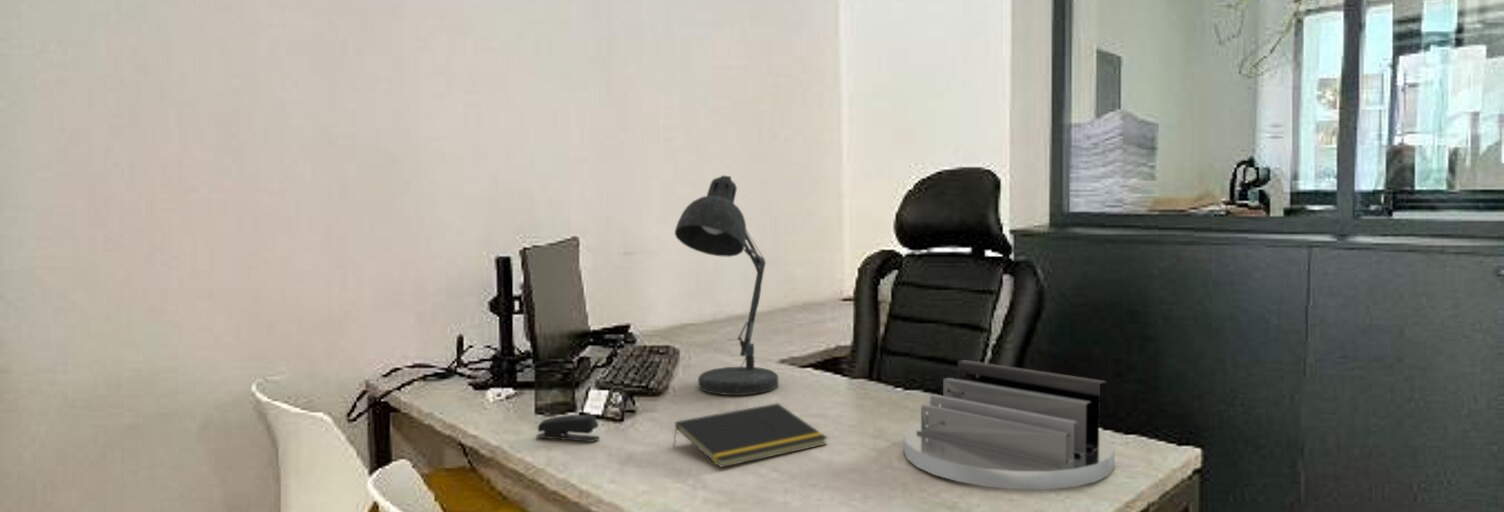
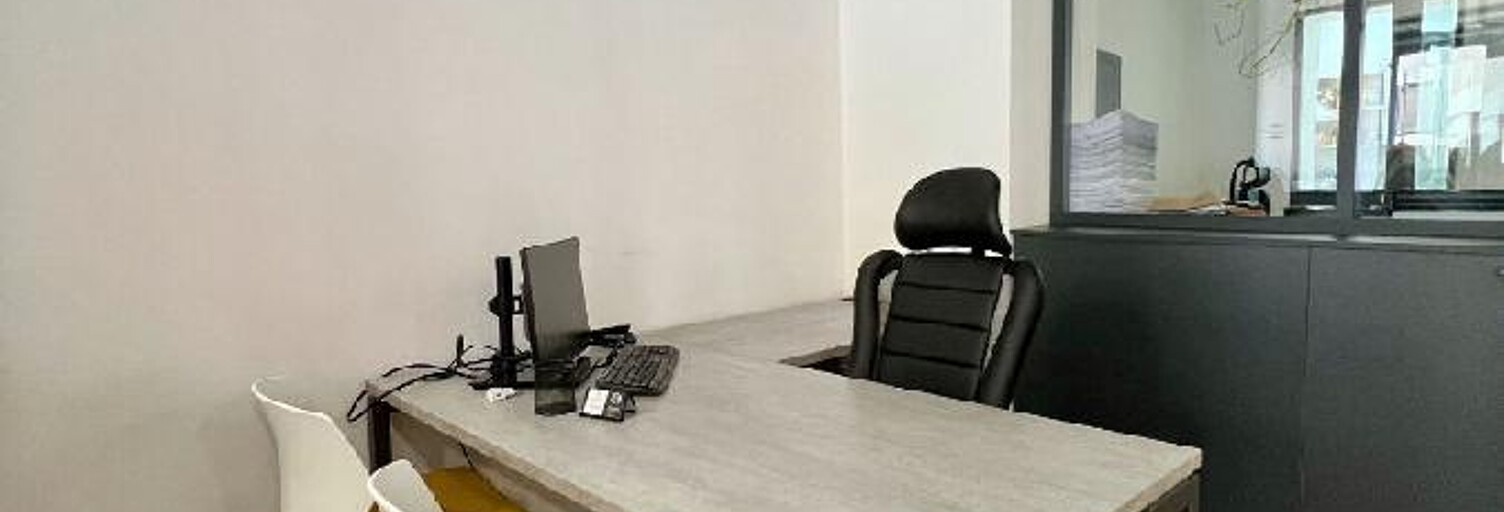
- desk organizer (1005, 415)
- stapler (567, 426)
- desk lamp (754, 287)
- notepad (751, 432)
